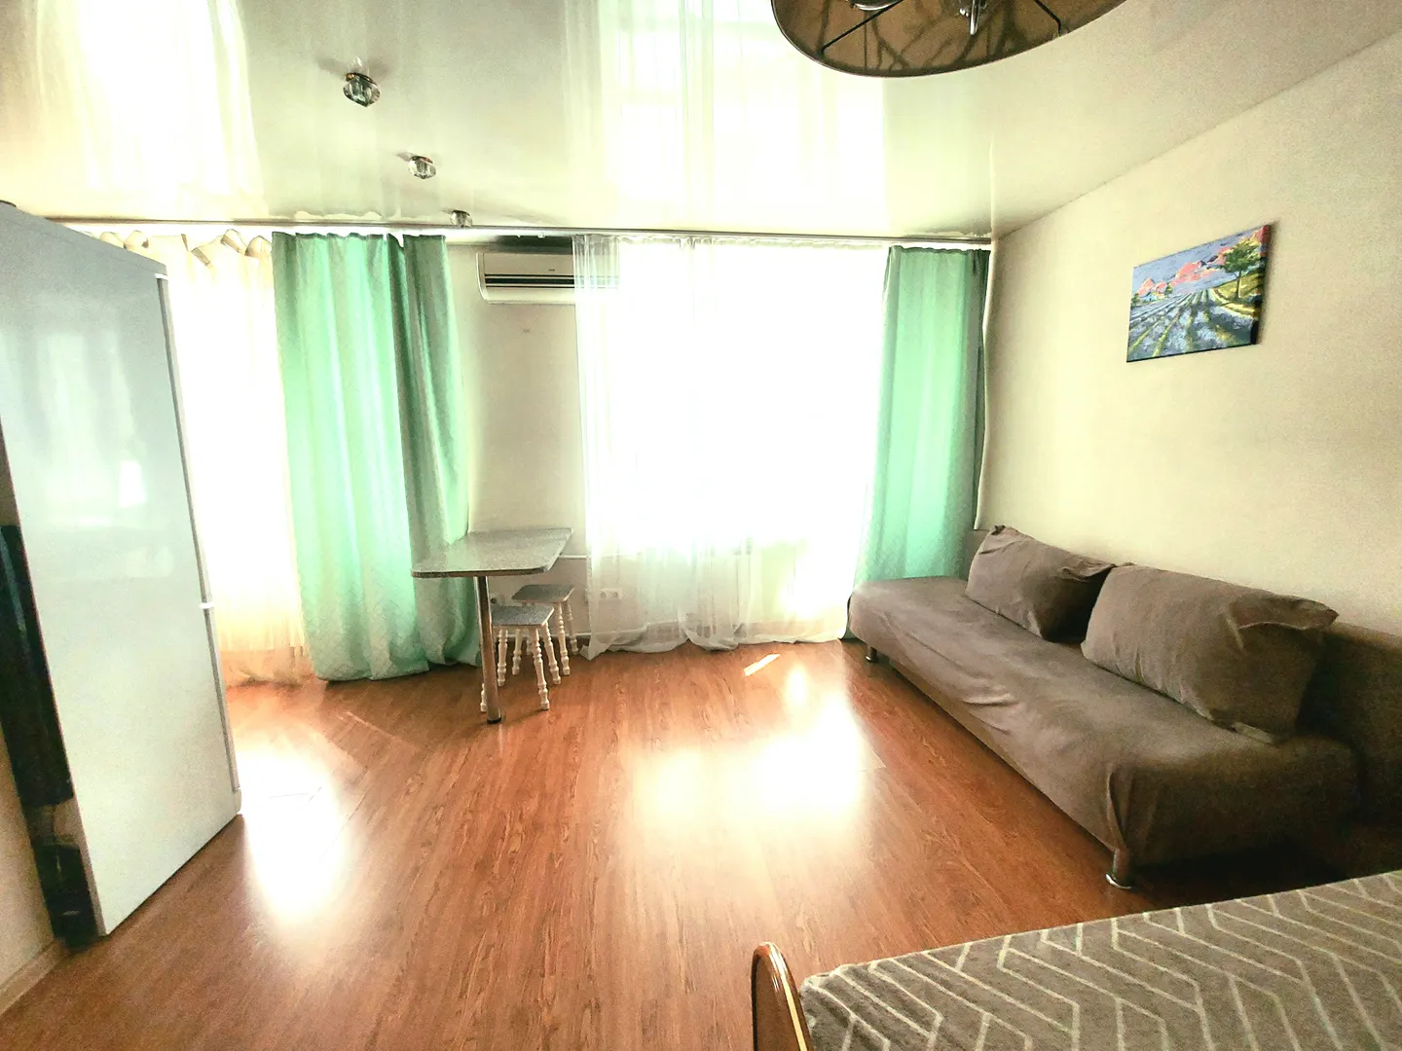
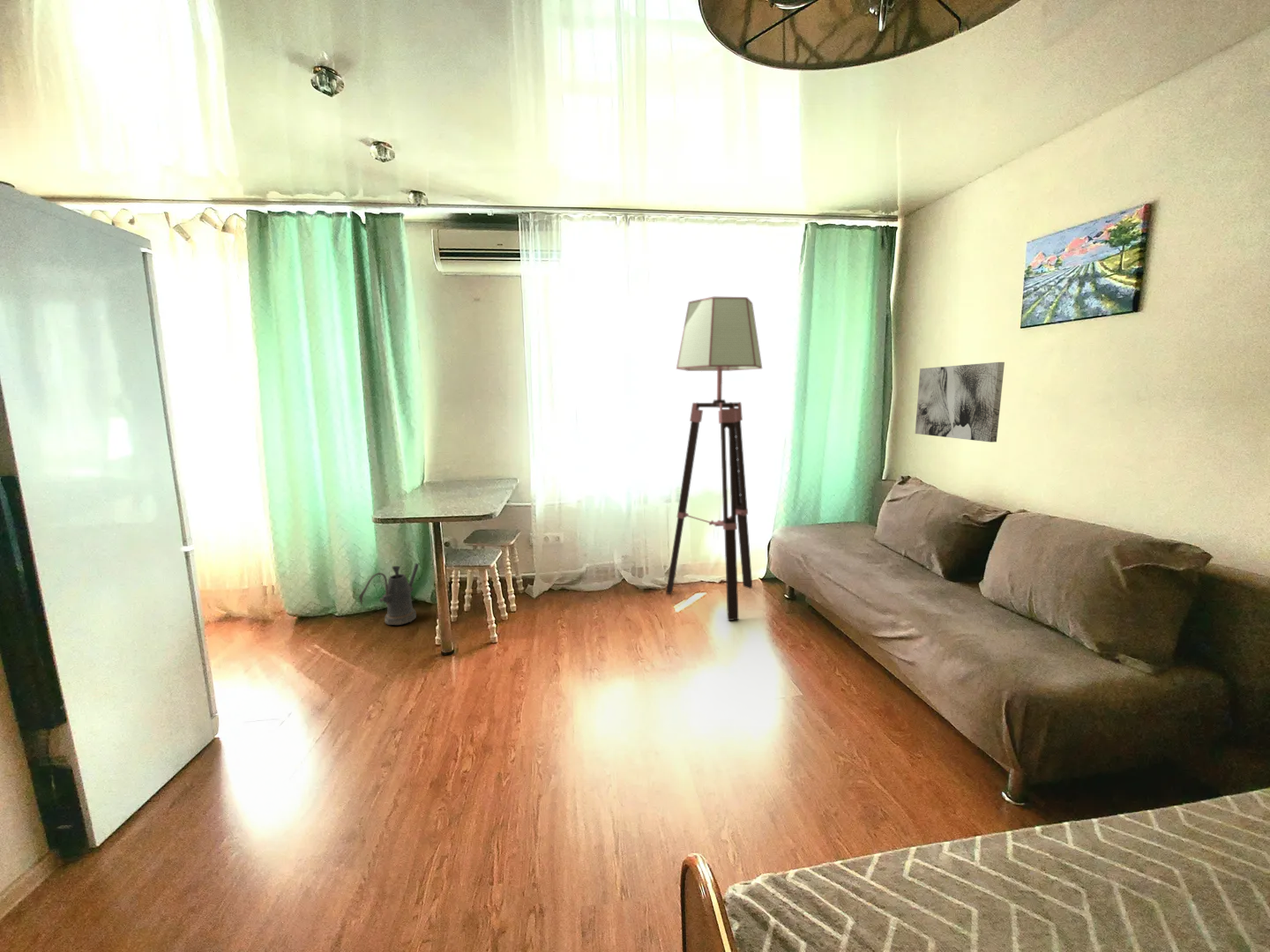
+ floor lamp (721, 457)
+ watering can (392, 595)
+ wall art (954, 401)
